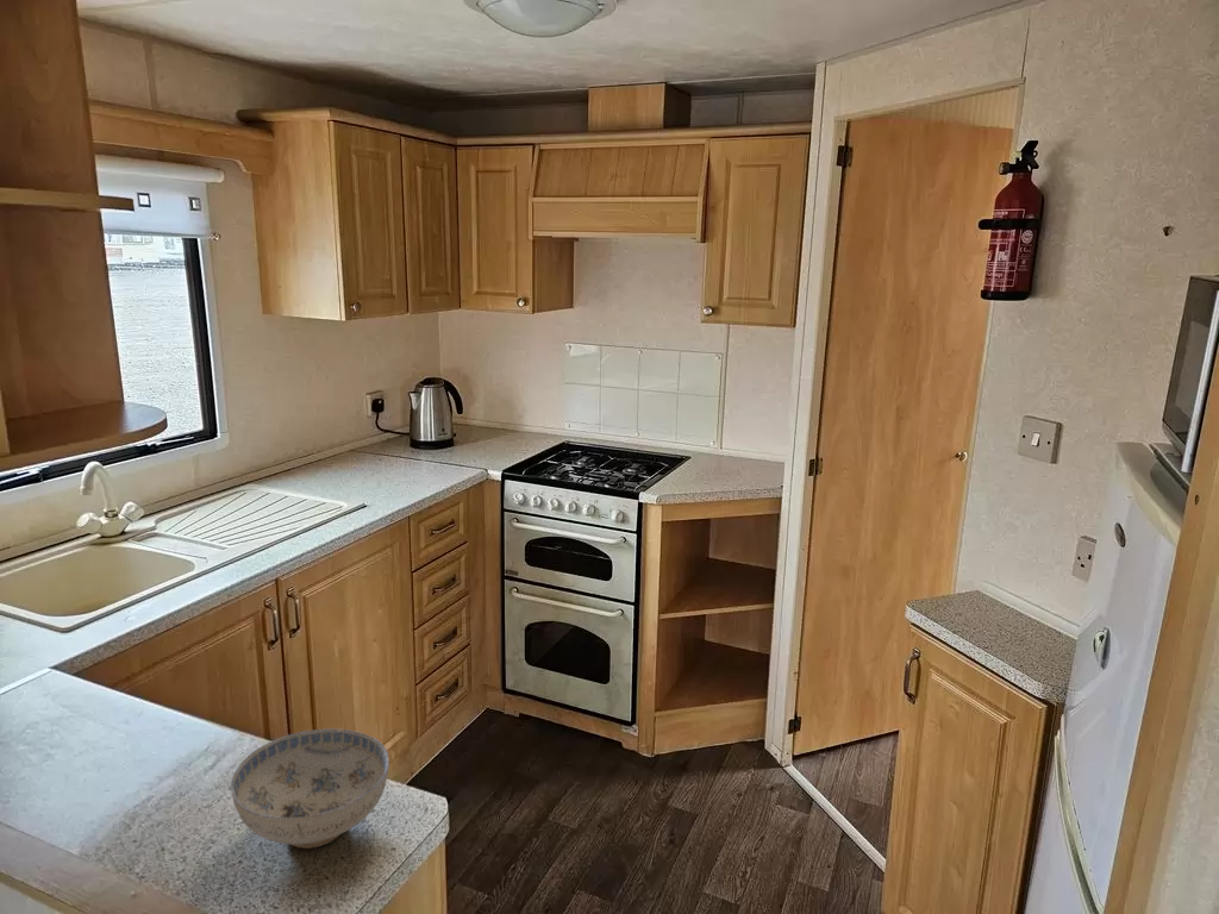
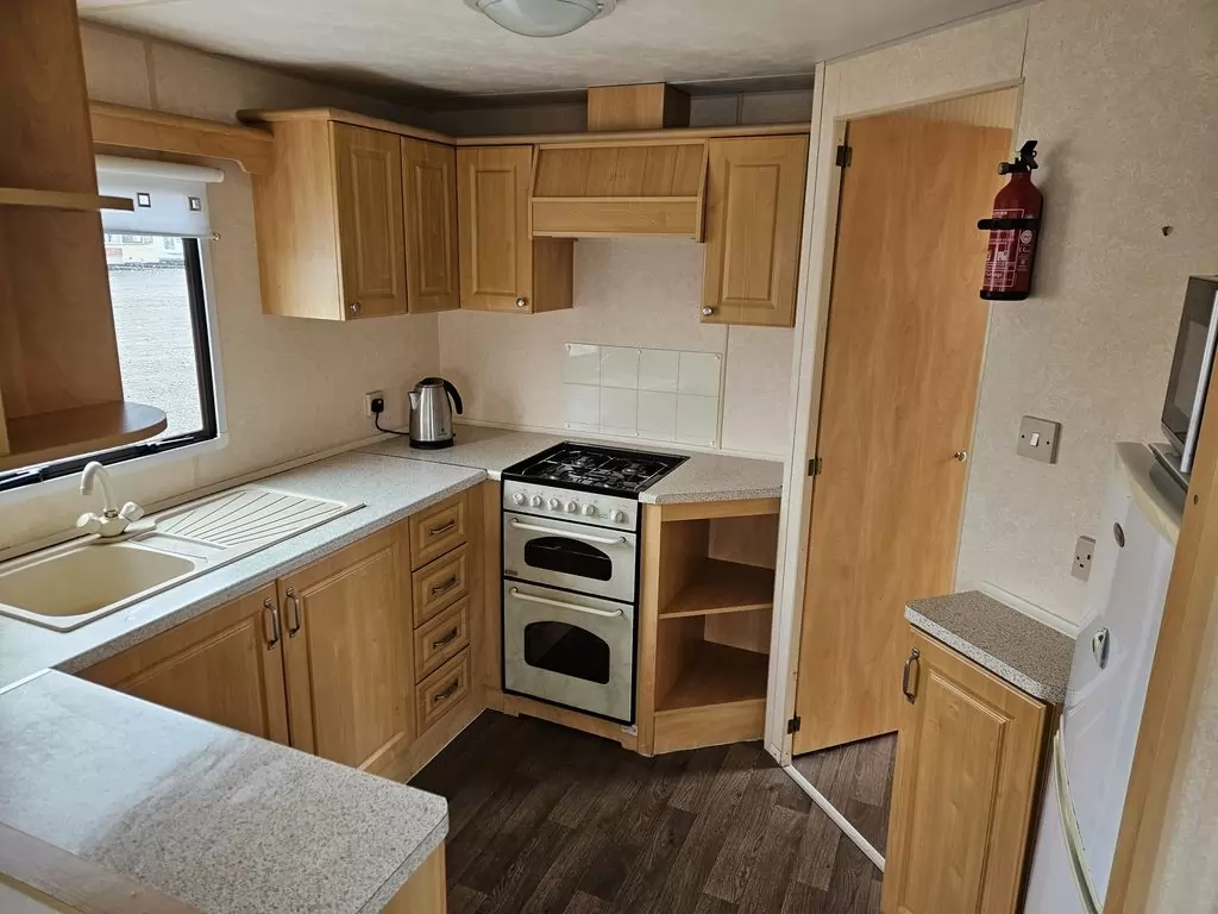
- ceramic bowl (313, 799)
